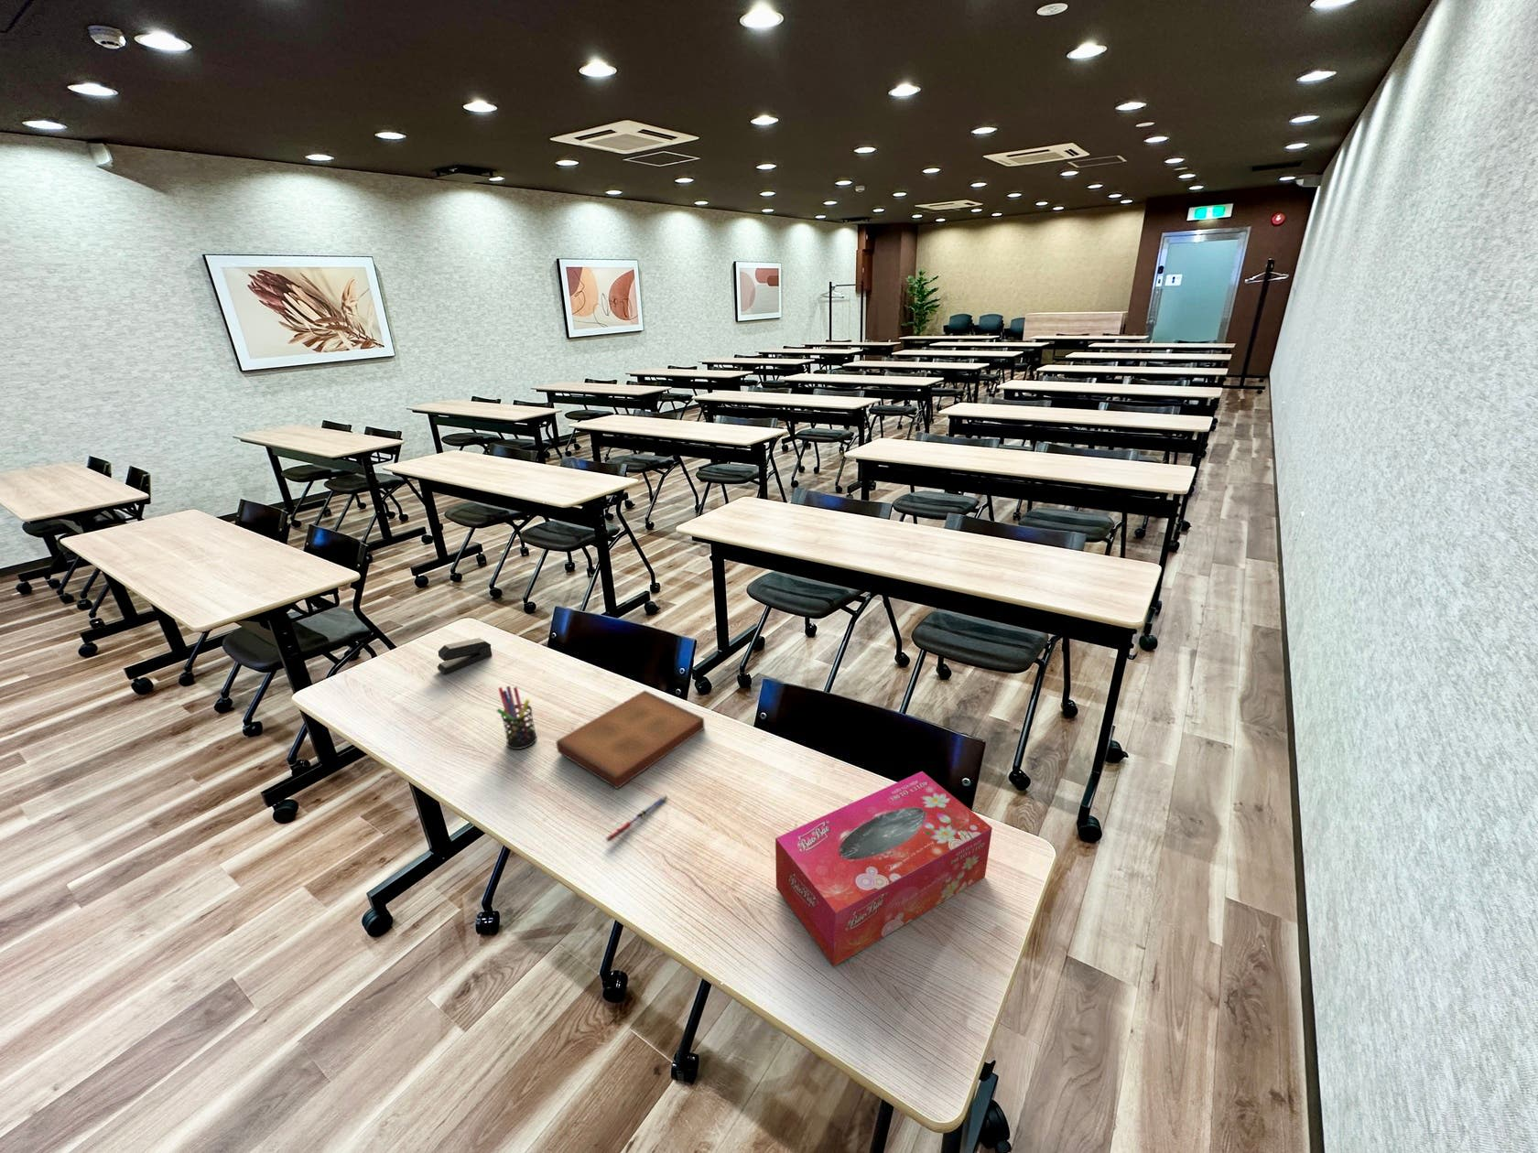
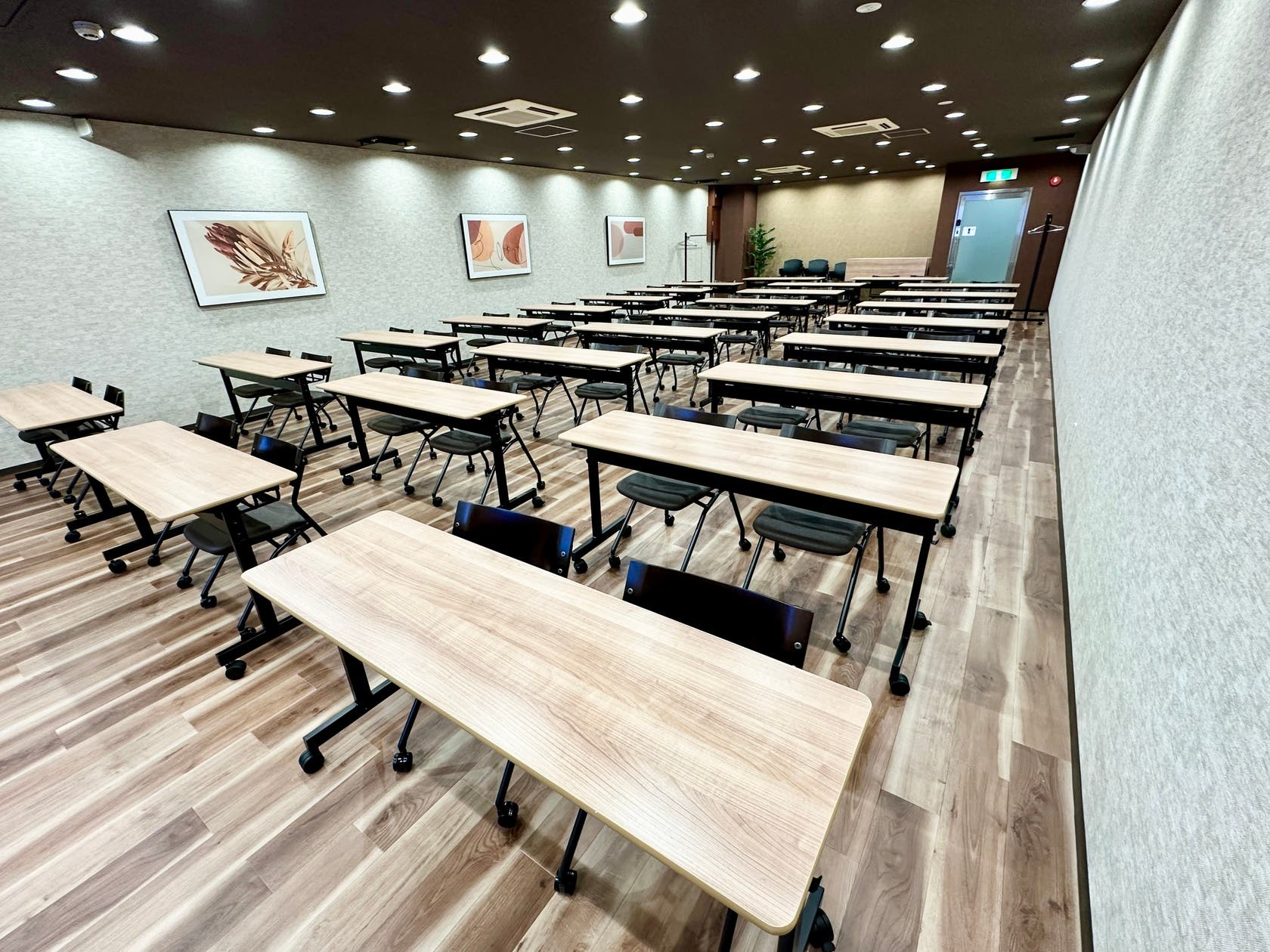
- book (632, 735)
- pen holder (512, 717)
- tissue box (883, 857)
- pen (638, 816)
- stapler (464, 652)
